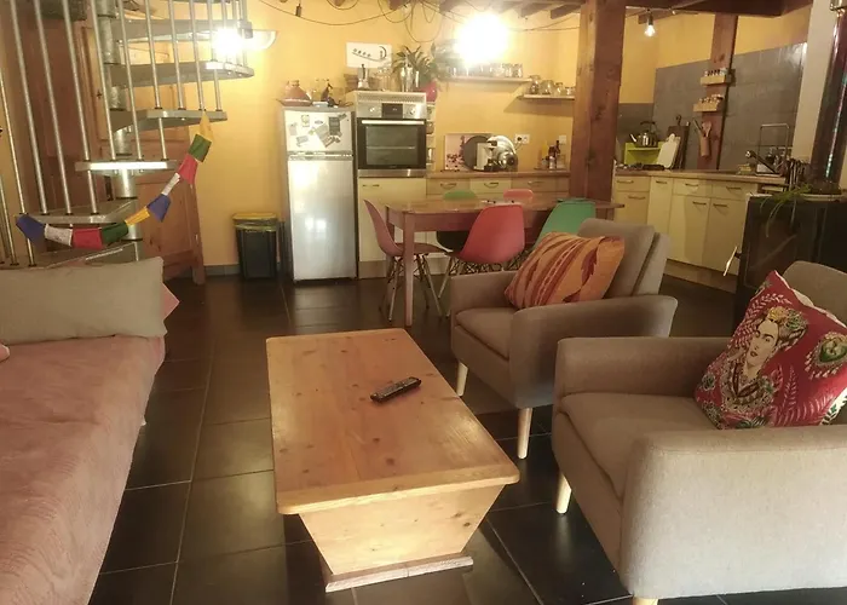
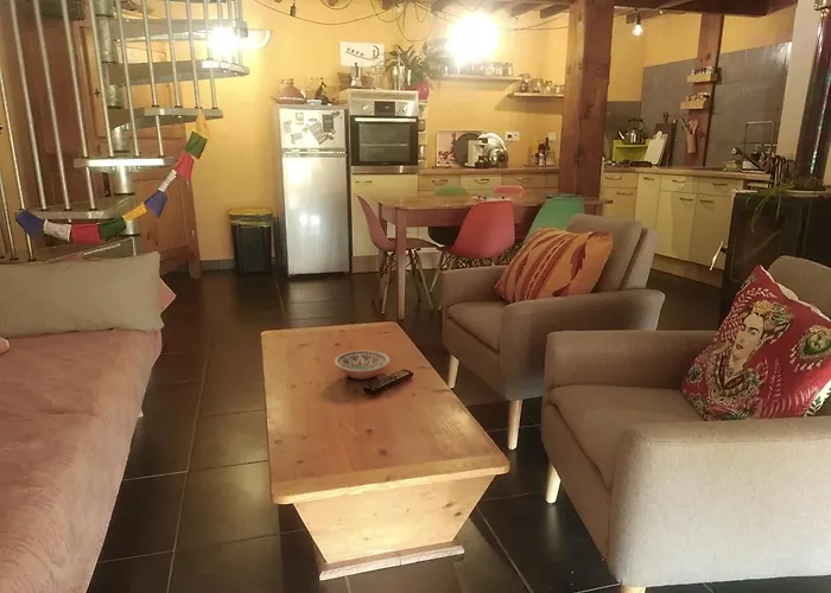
+ bowl (362, 366)
